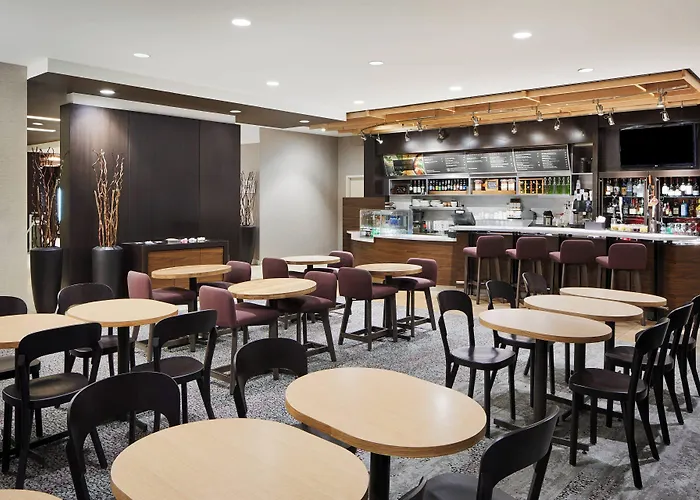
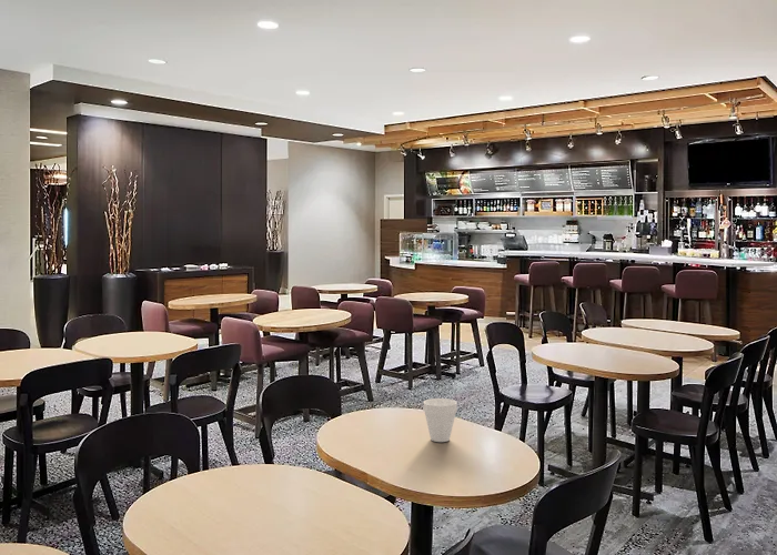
+ cup (440, 420)
